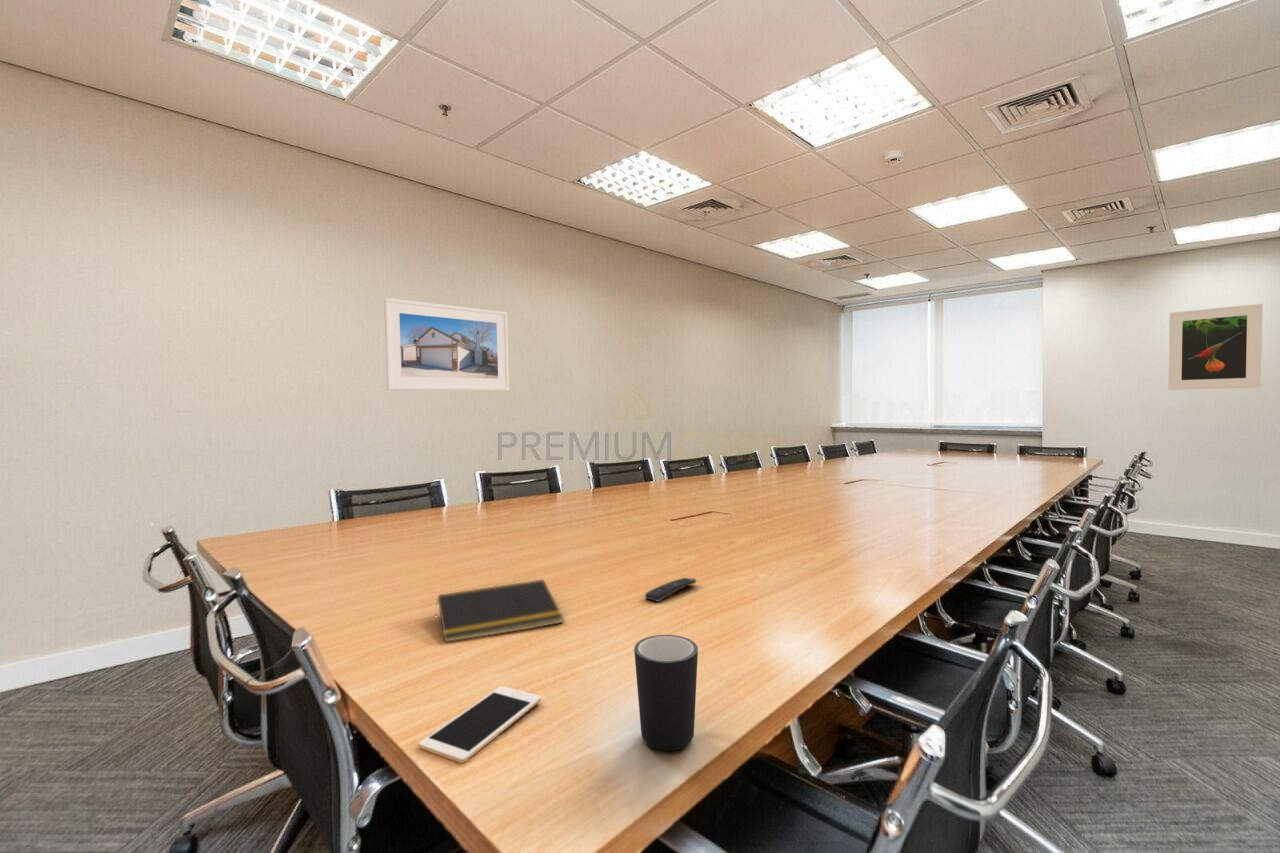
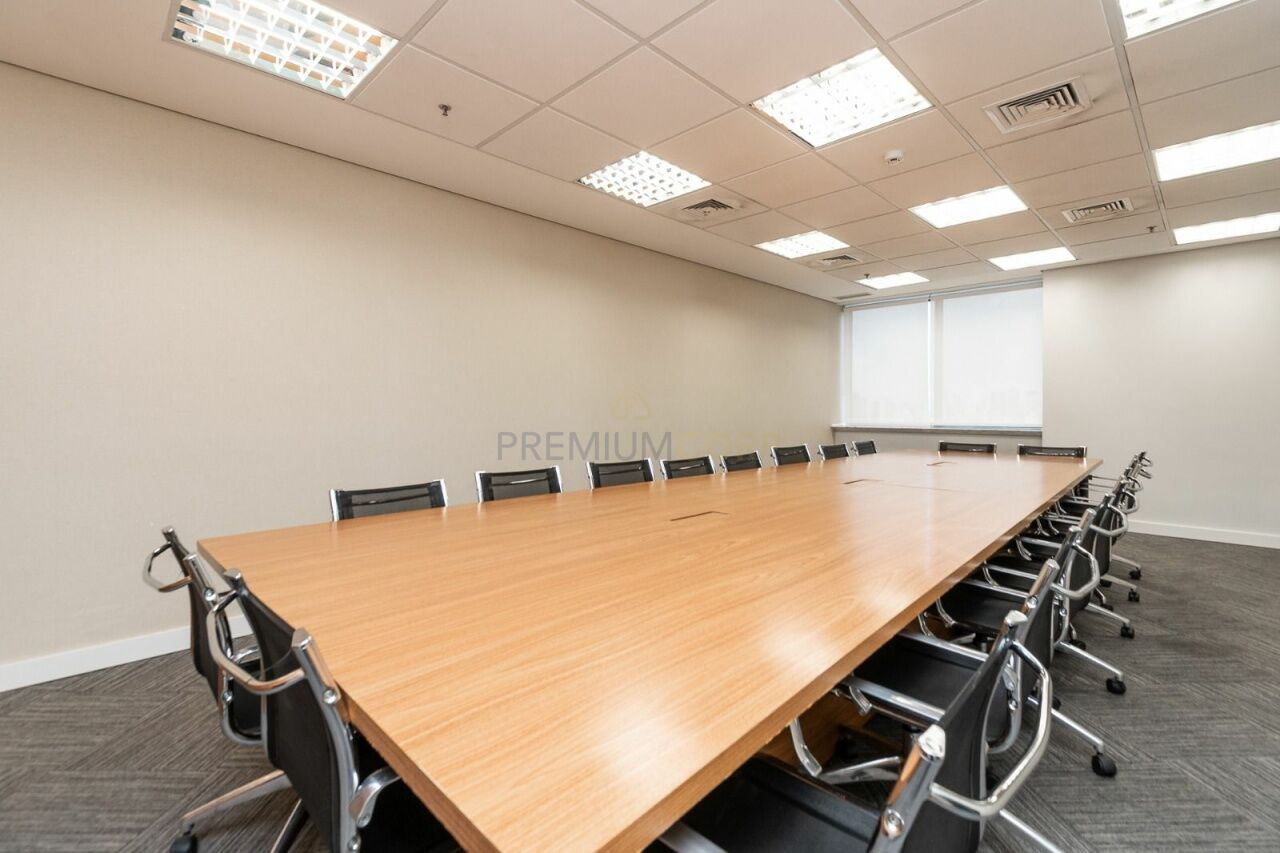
- notepad (499, 608)
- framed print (451, 347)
- mug (670, 688)
- cell phone (484, 720)
- remote control (673, 587)
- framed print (1213, 348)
